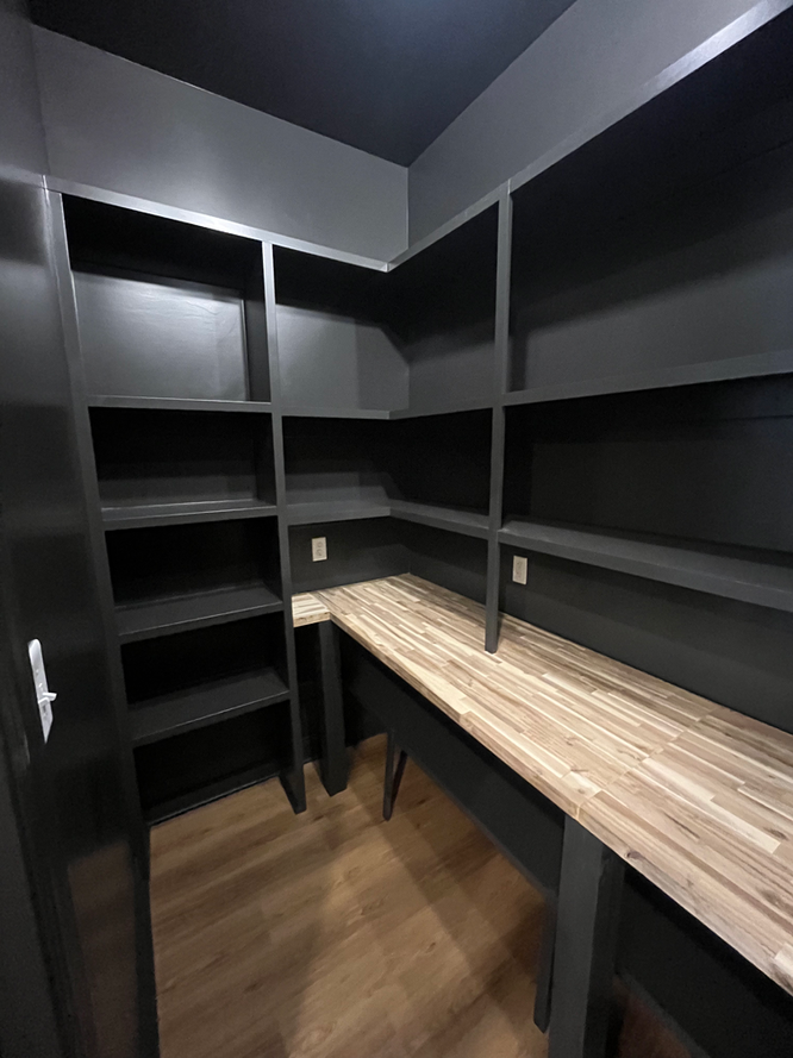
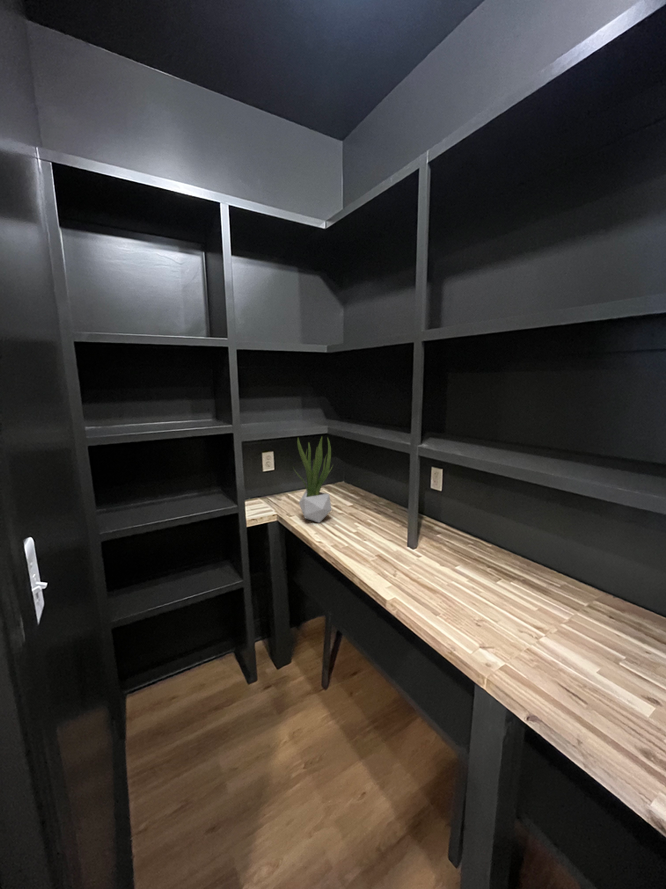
+ potted plant (315, 479)
